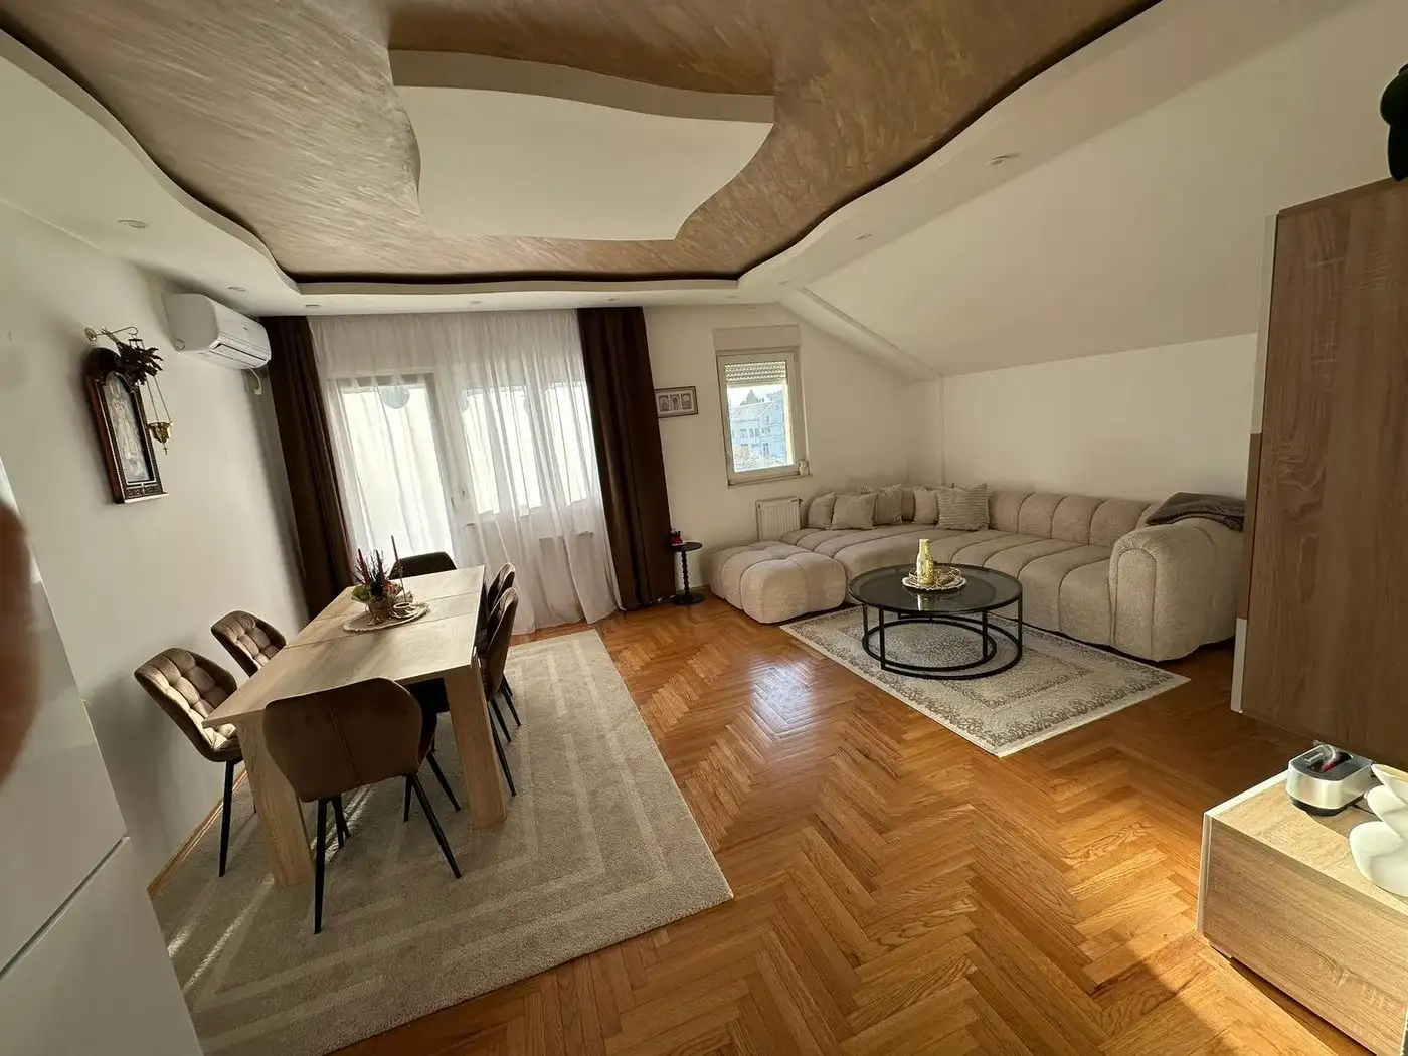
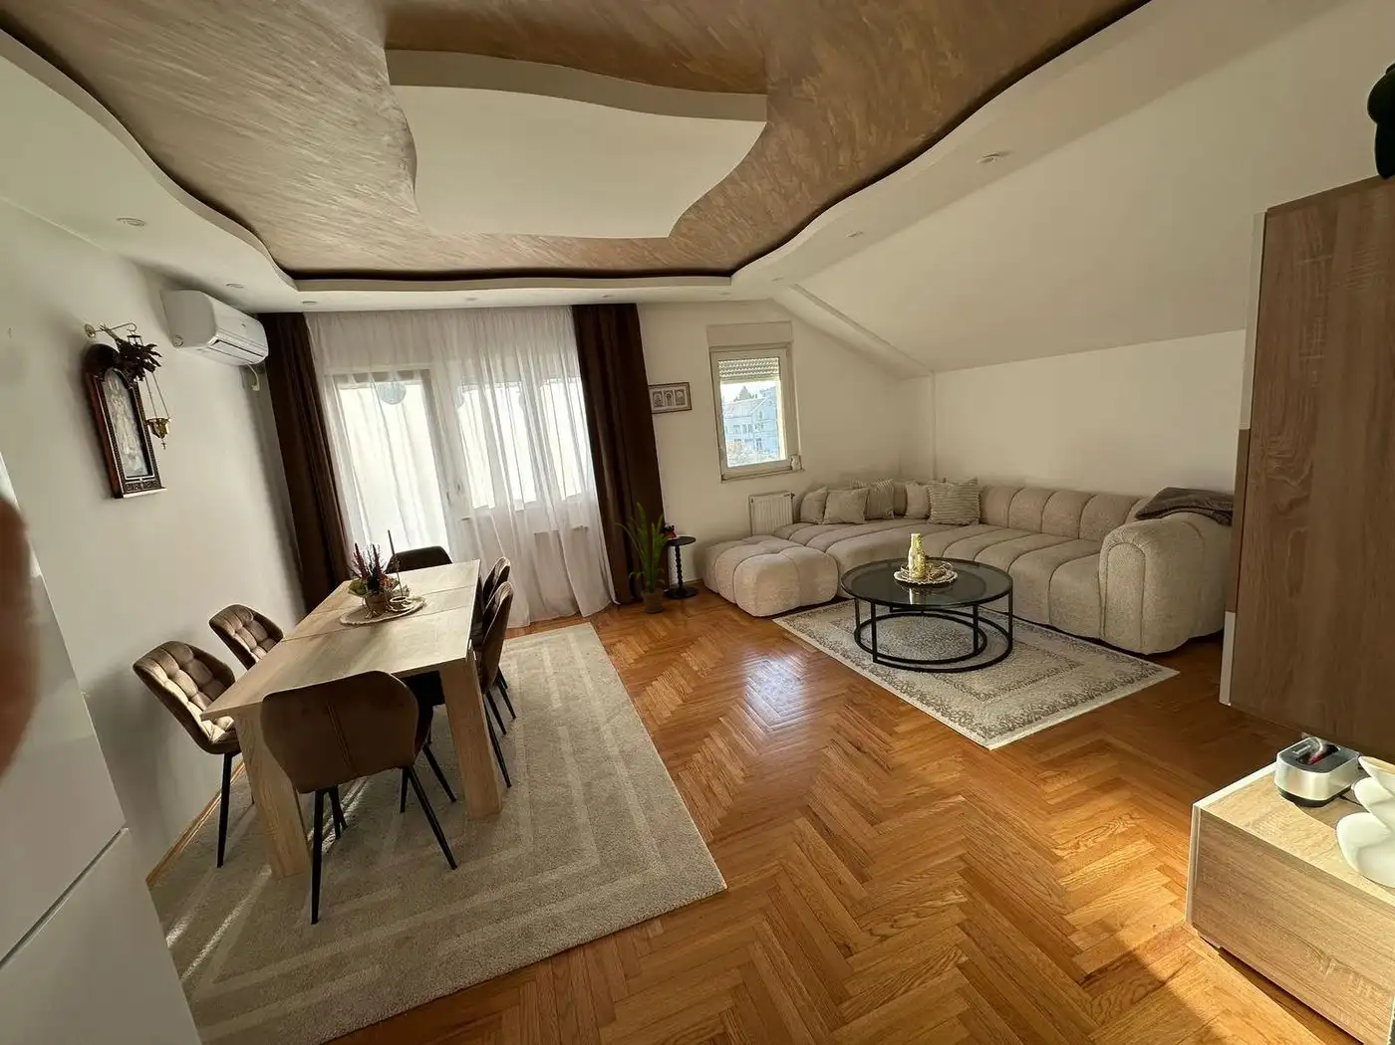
+ house plant (645, 558)
